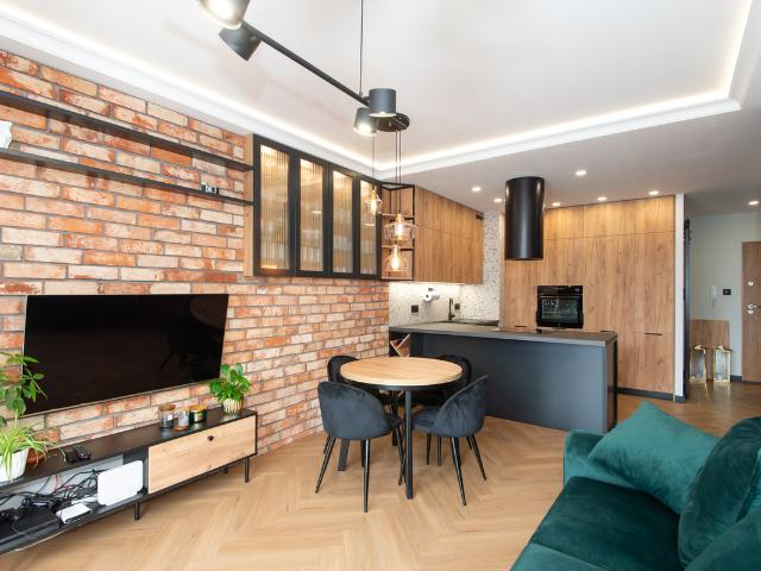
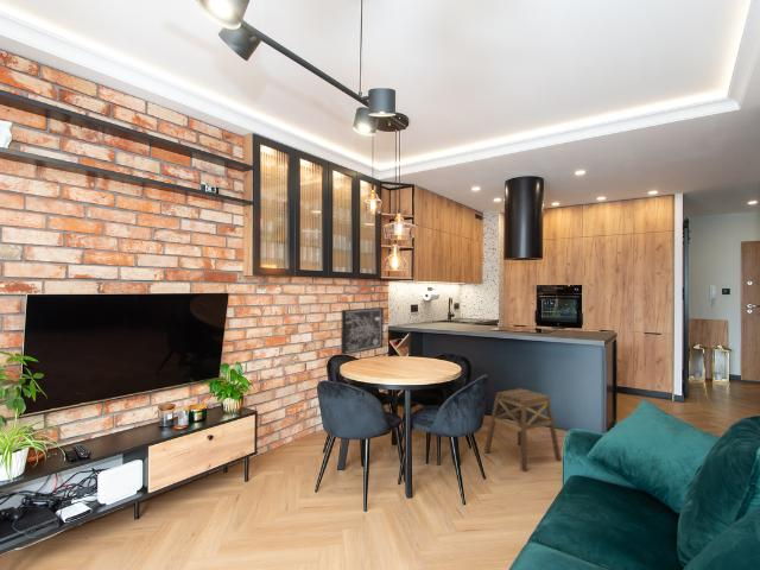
+ stool (521, 425)
+ wall art (363, 329)
